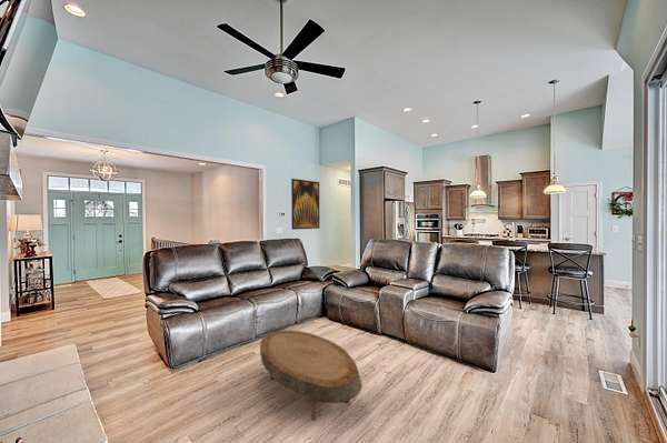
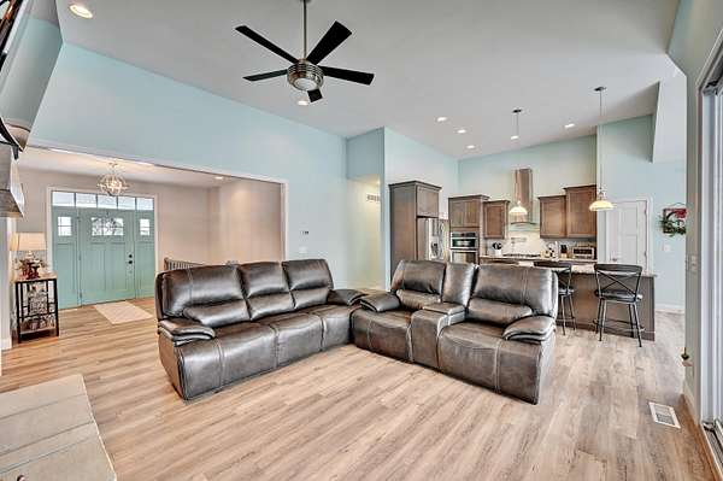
- wall art (306, 204)
- coffee table (306, 370)
